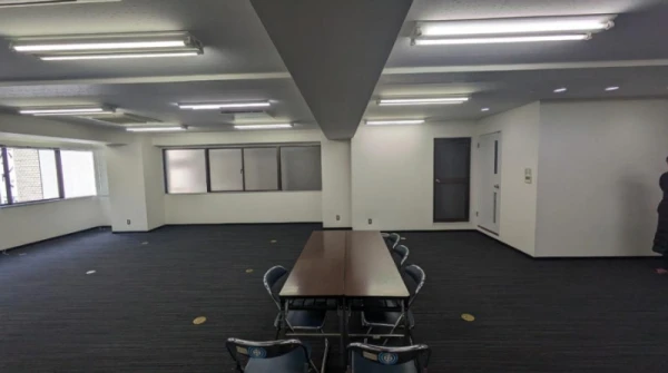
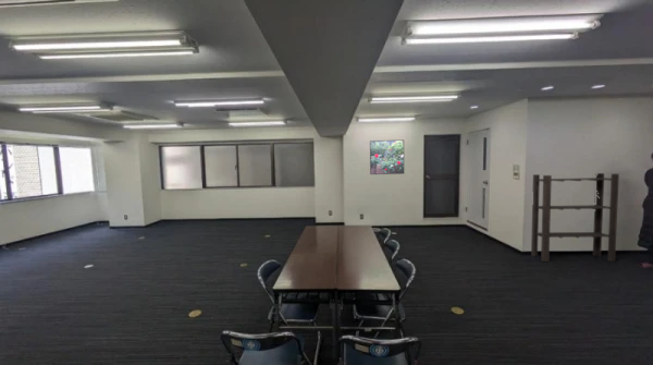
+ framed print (386, 157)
+ bookshelf (572, 208)
